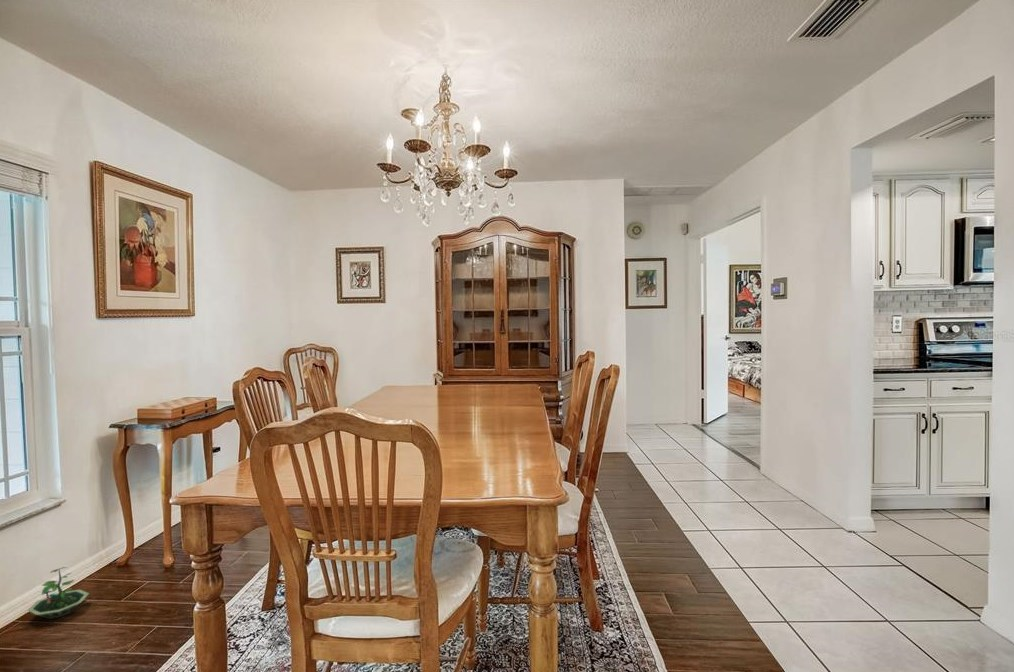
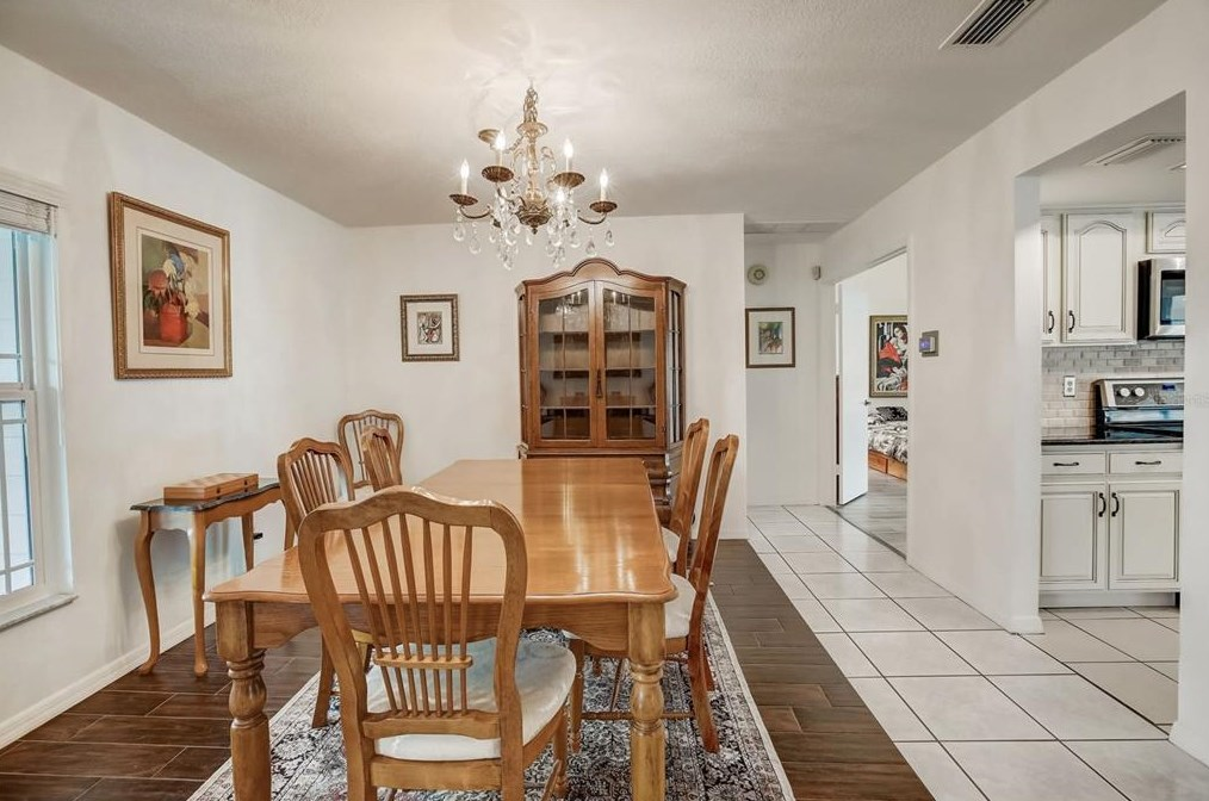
- terrarium (59, 576)
